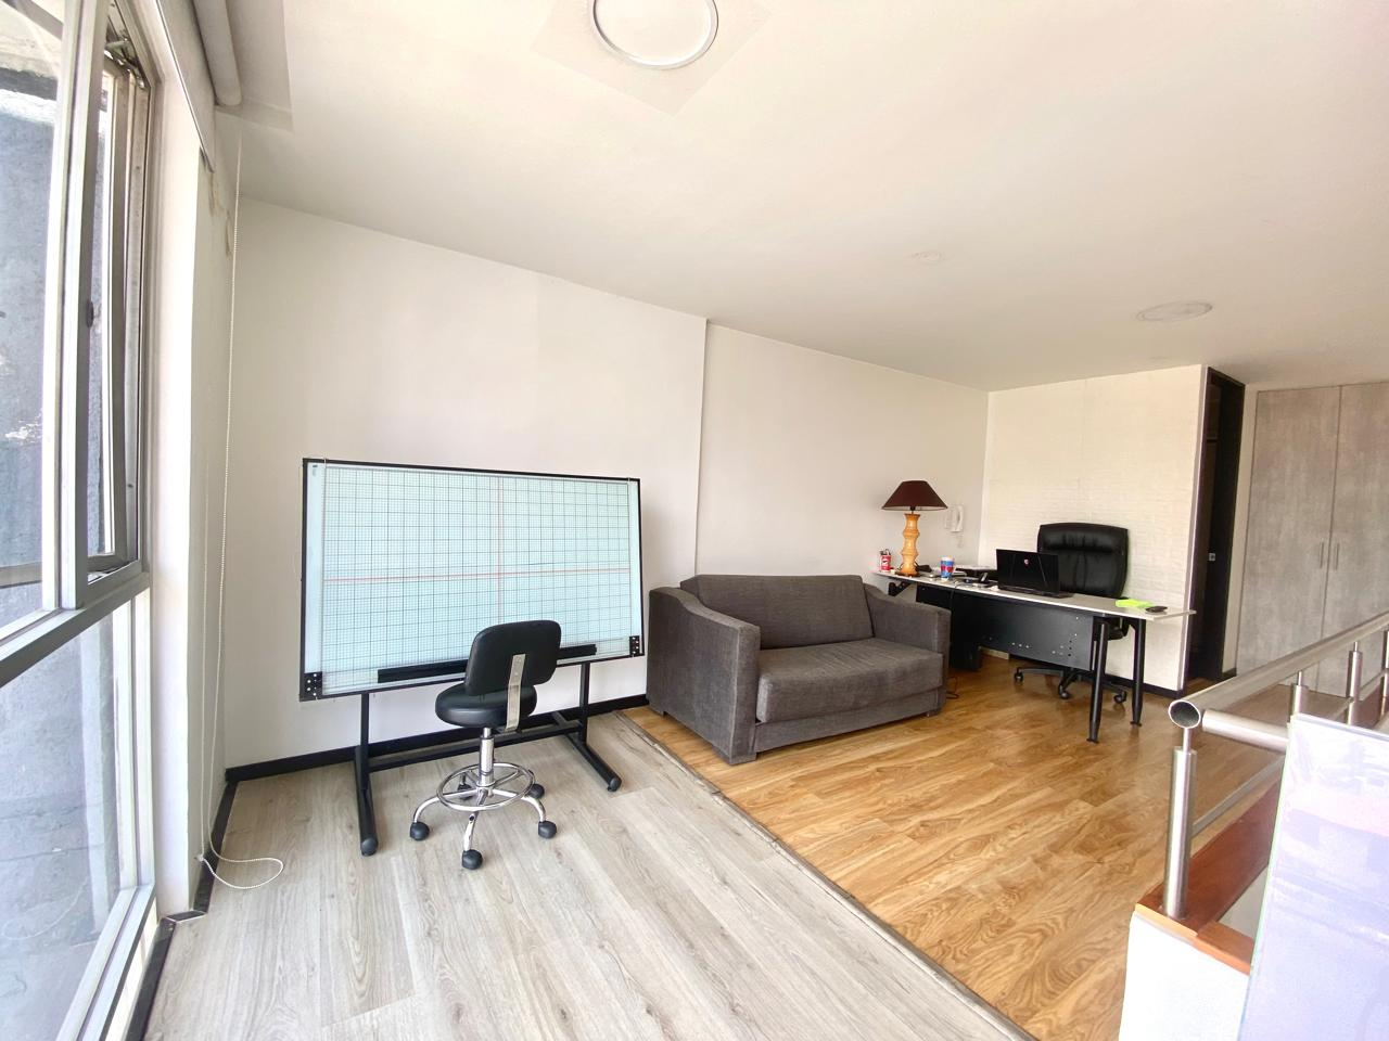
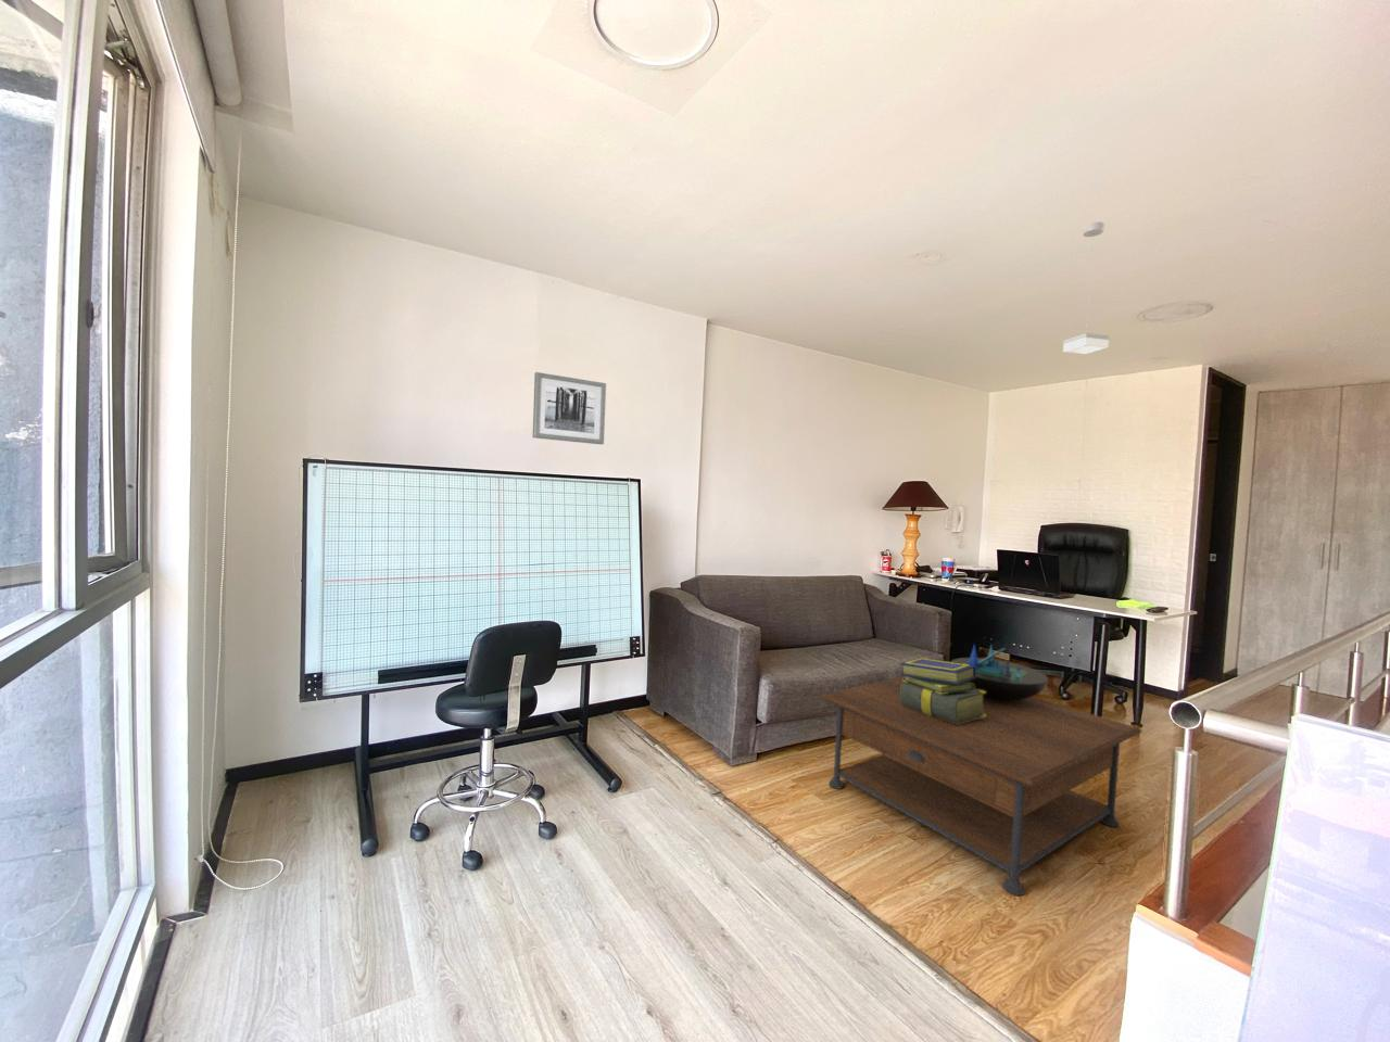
+ stack of books (938, 686)
+ wall art (570, 409)
+ pendant lamp (1089, 285)
+ coffee table (970, 756)
+ decorative bowl (997, 670)
